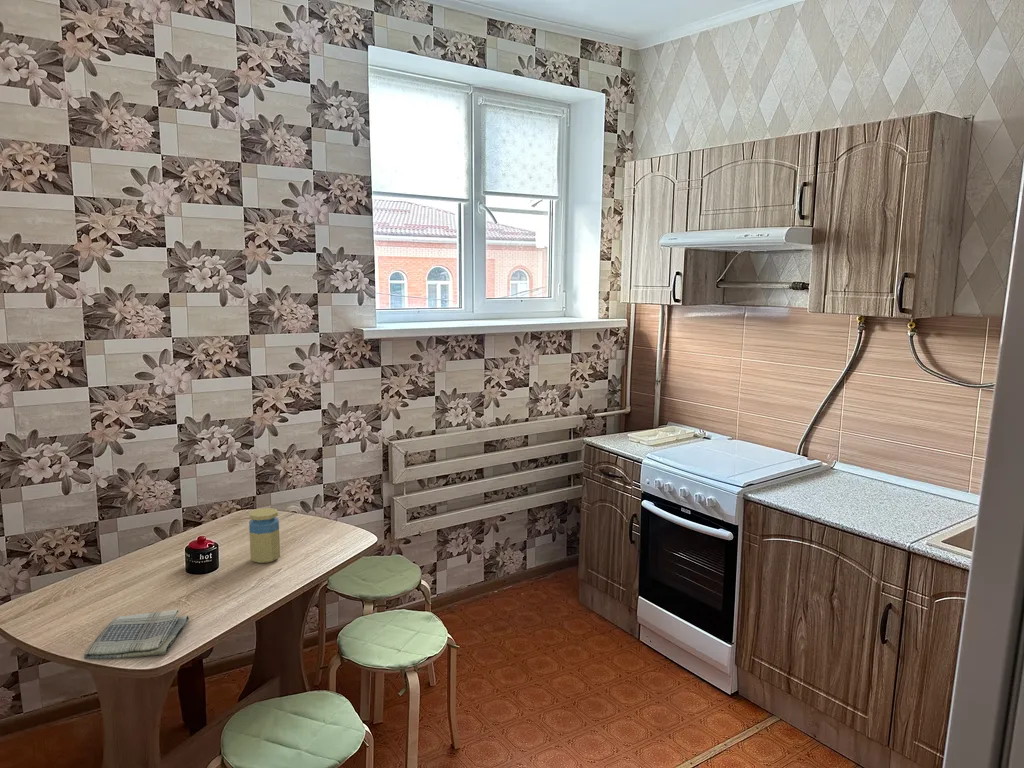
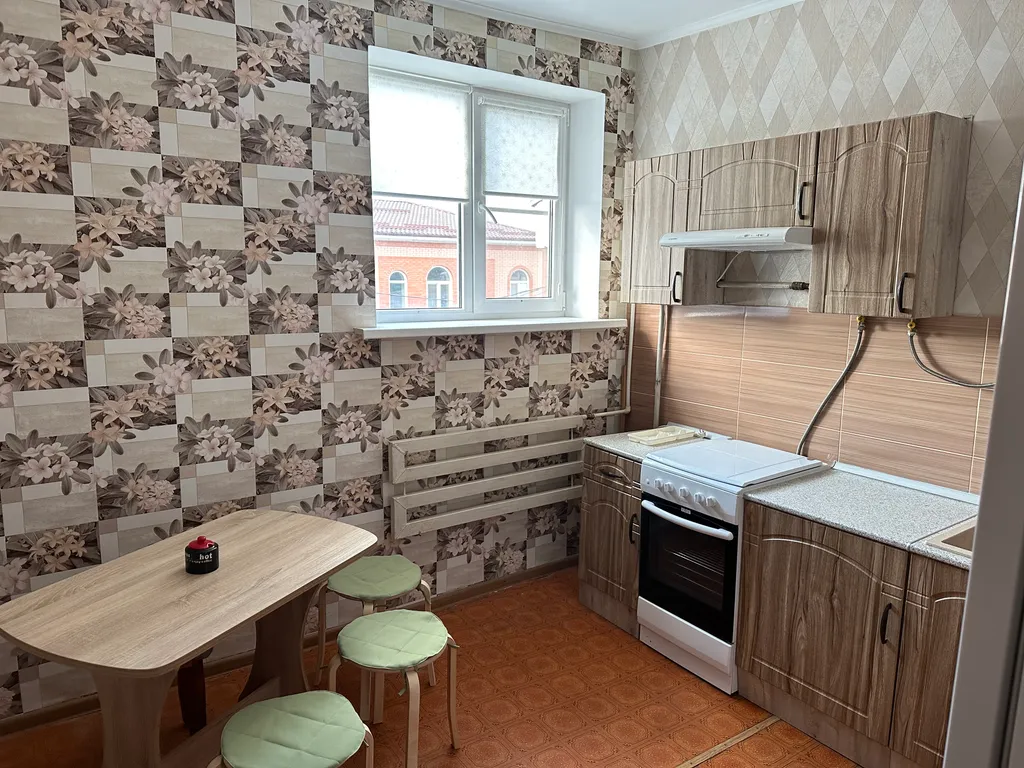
- jar (264, 535)
- dish towel (139, 633)
